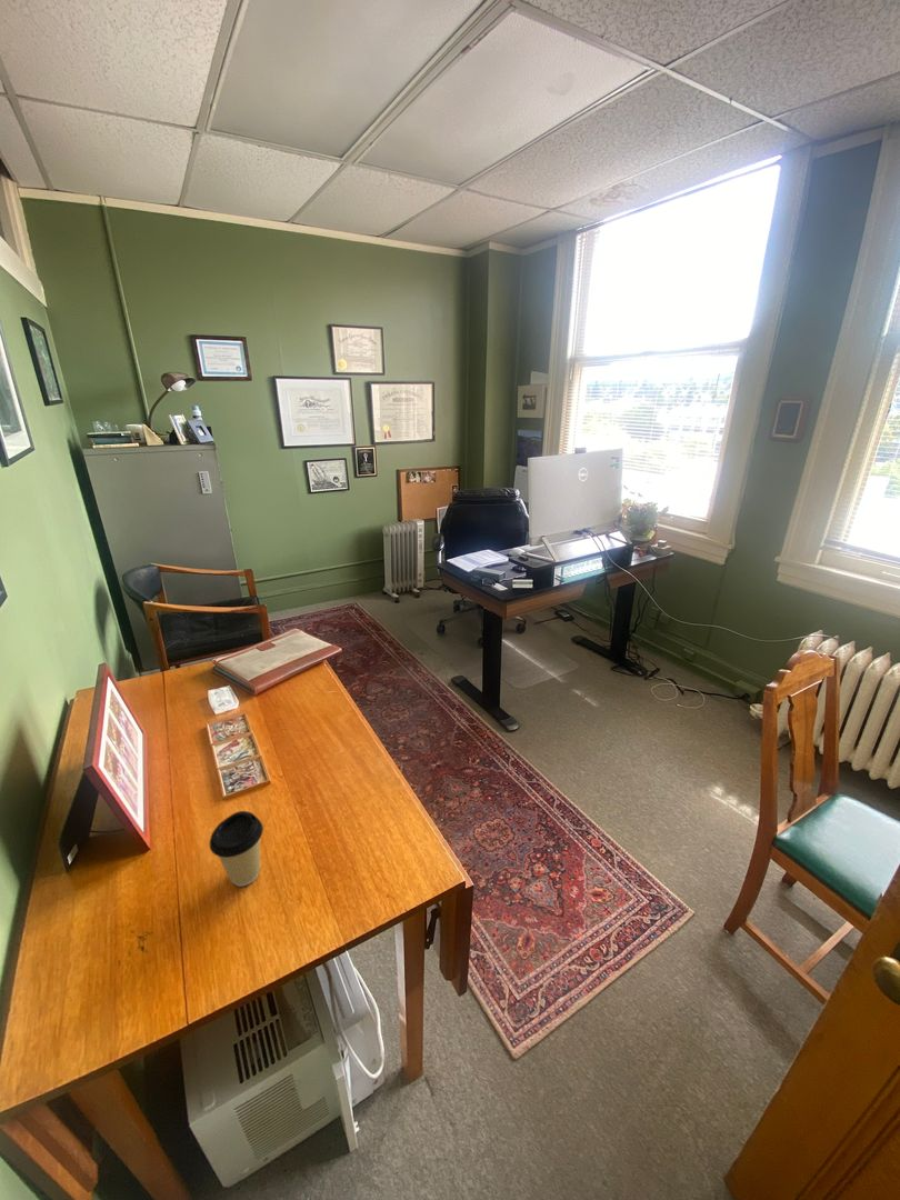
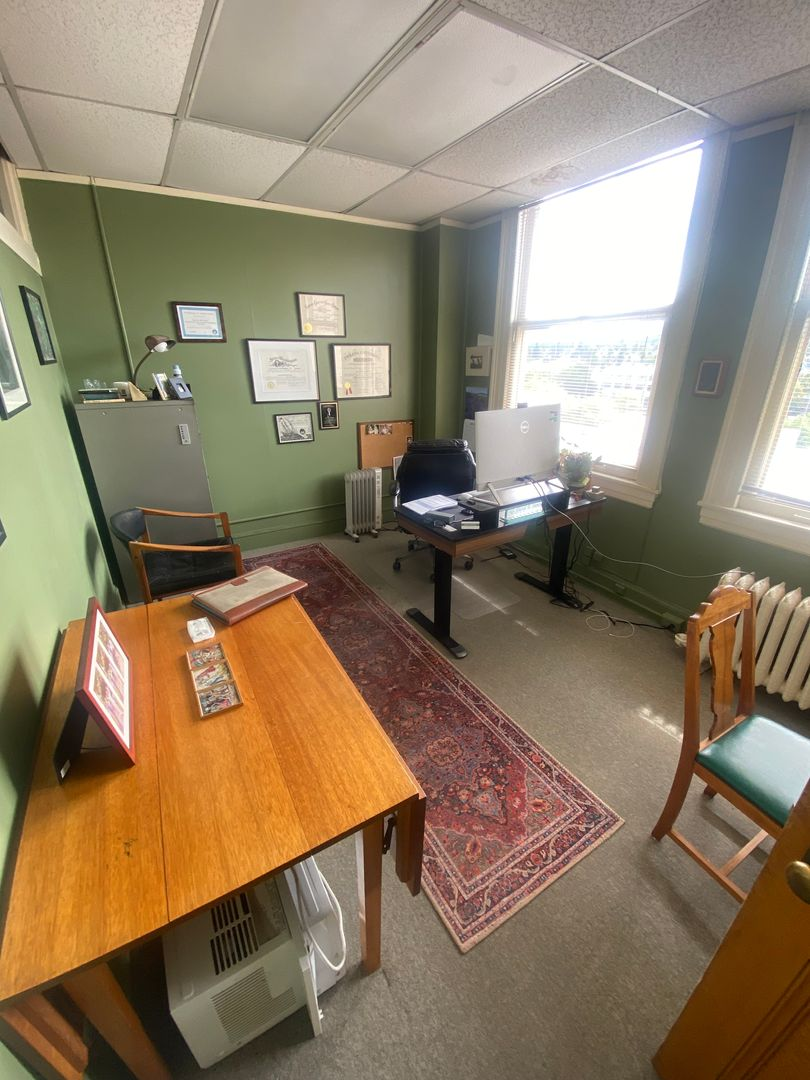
- coffee cup (240, 851)
